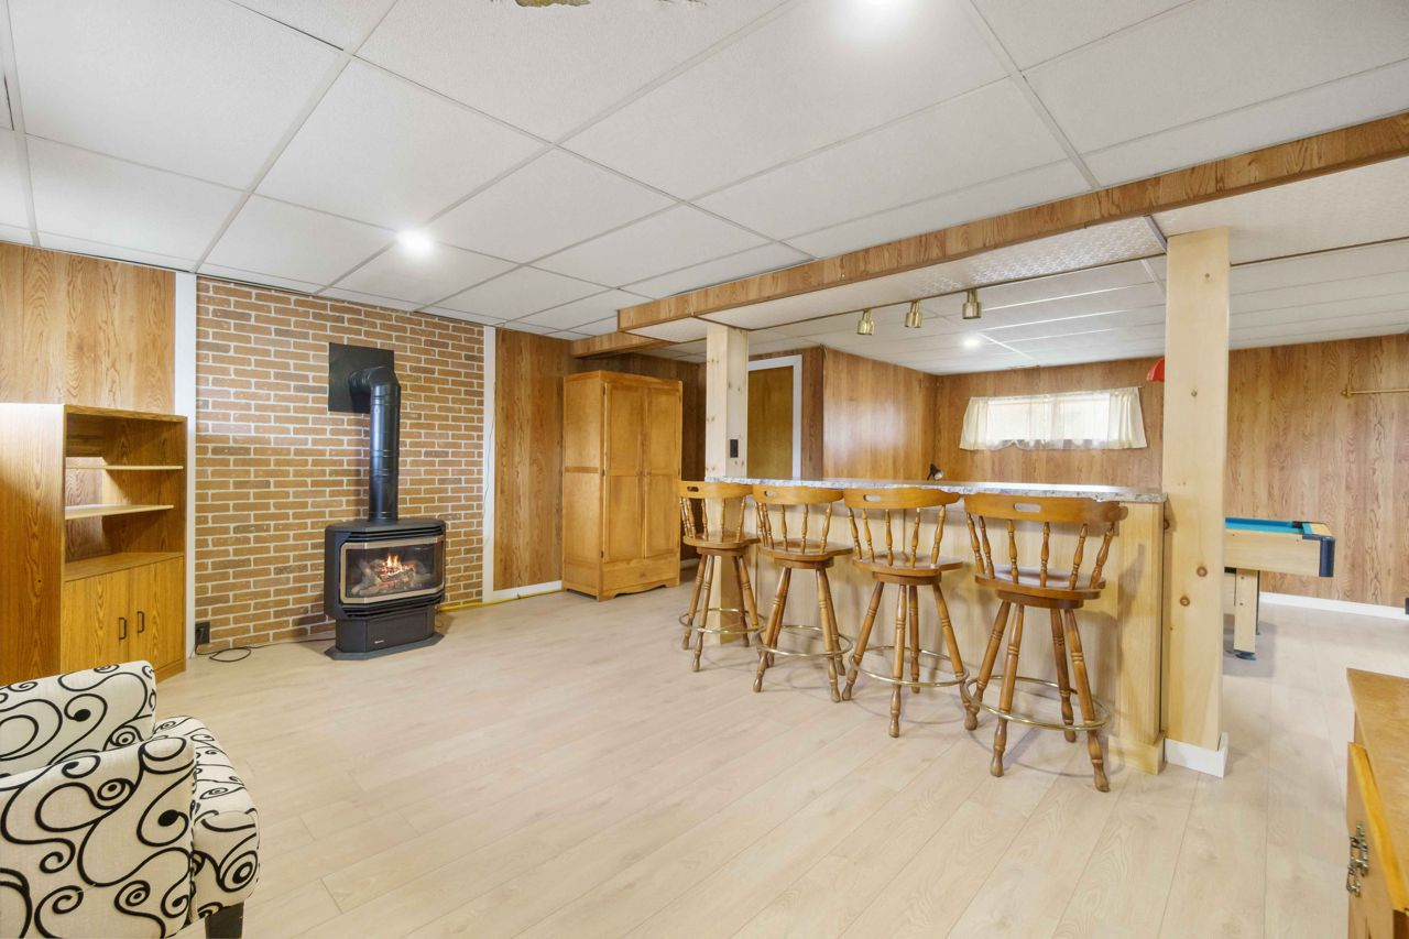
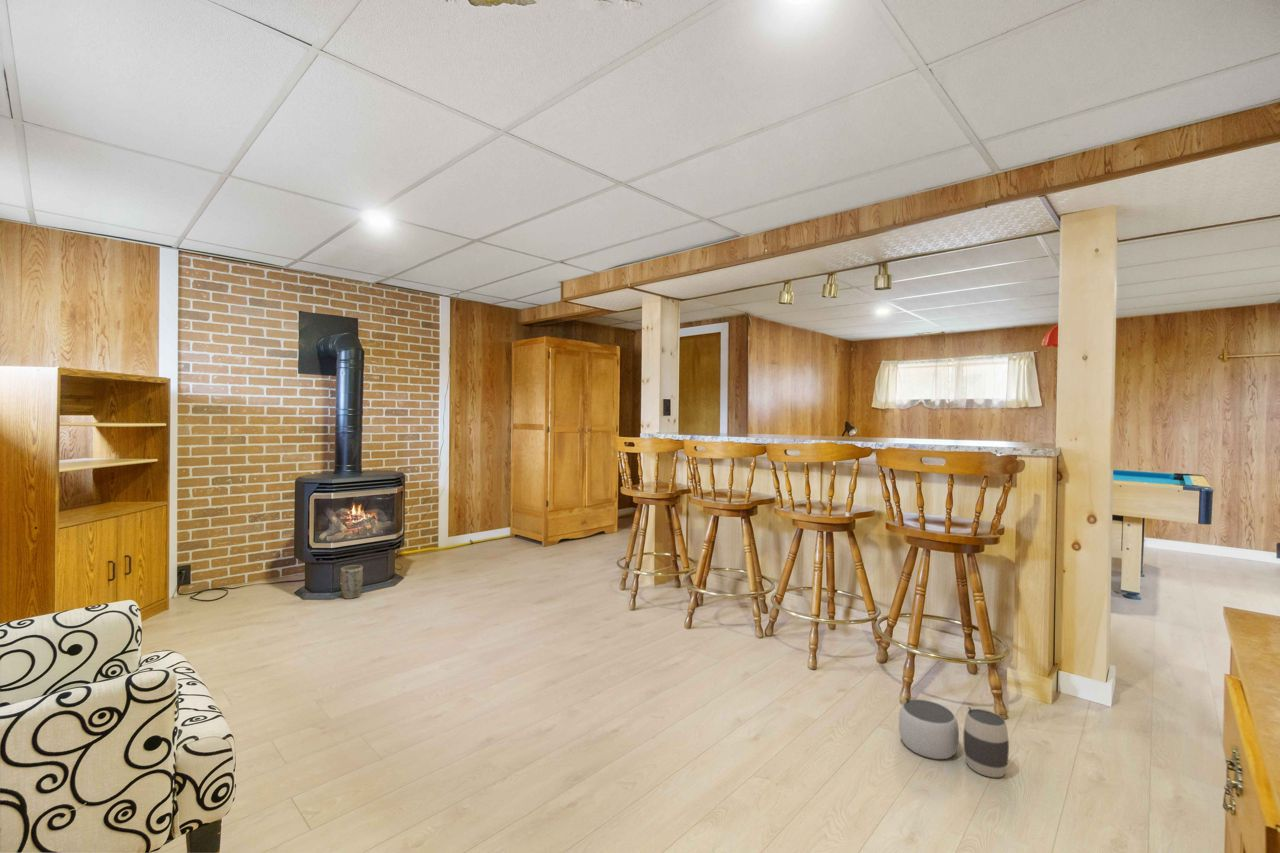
+ plant pot (351, 582)
+ waste basket (950, 728)
